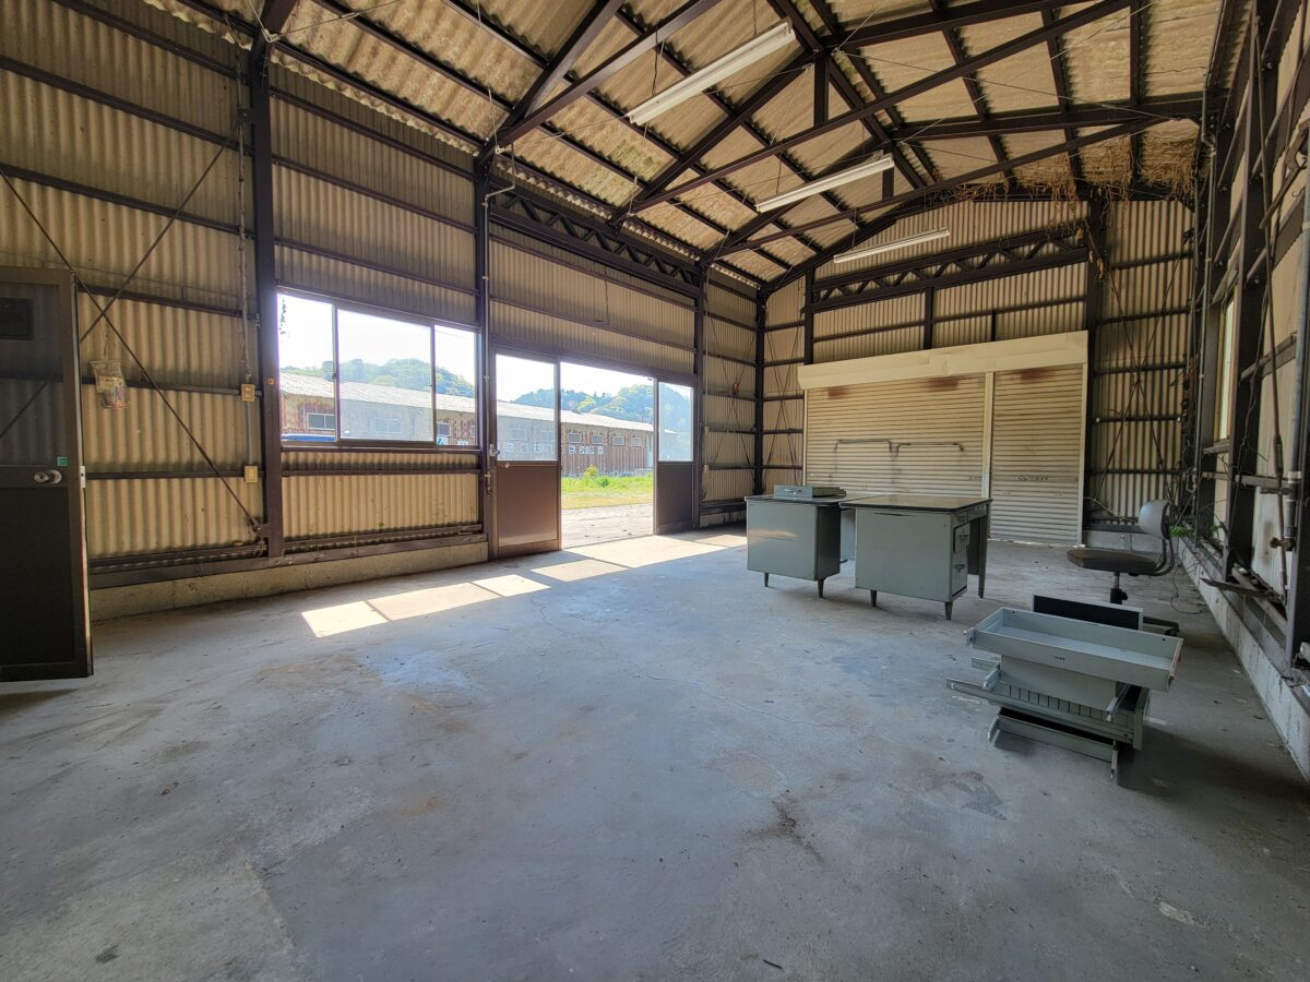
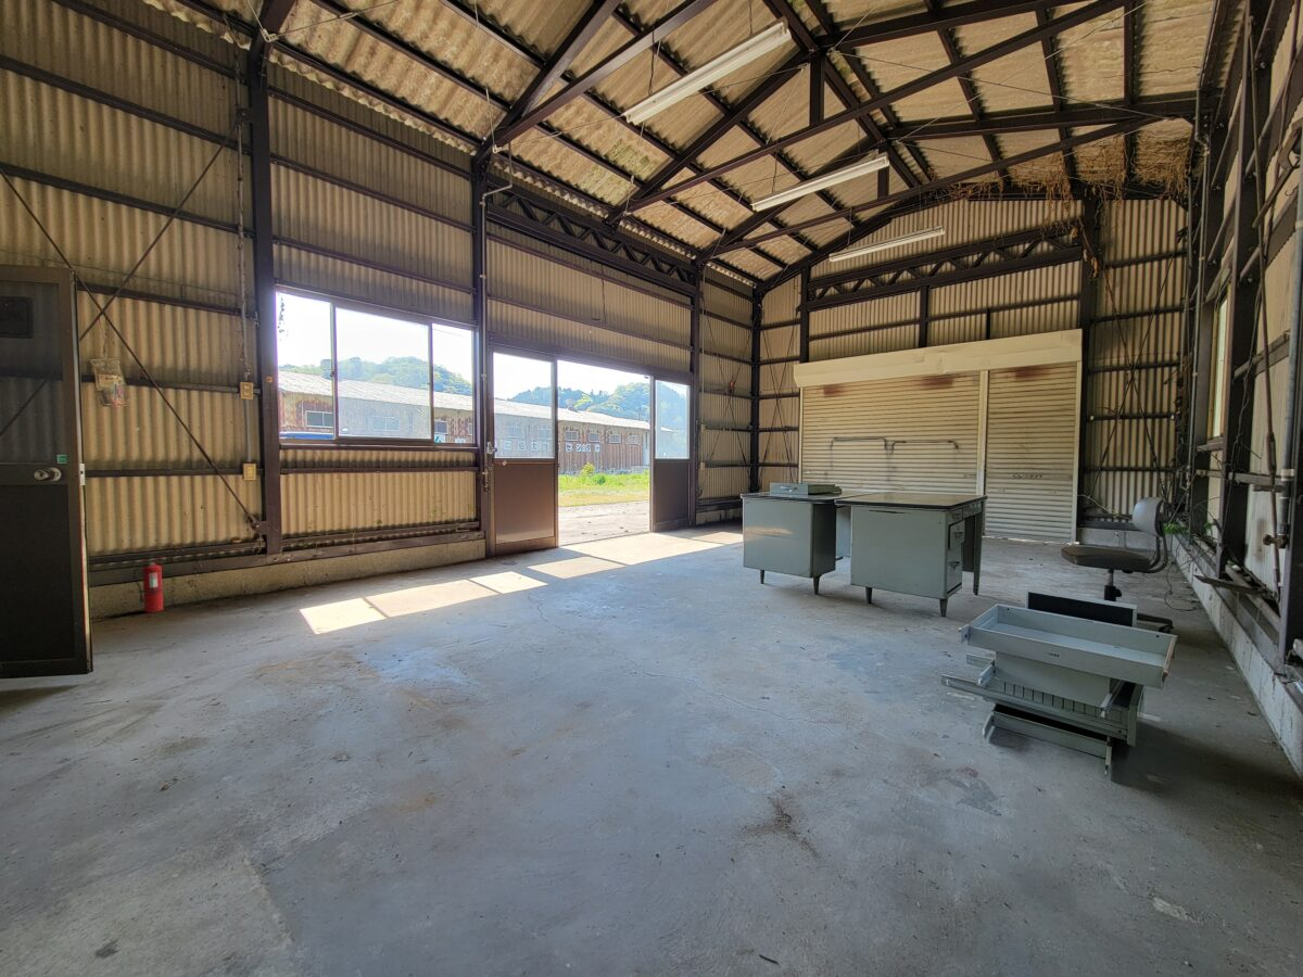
+ fire extinguisher (150, 583)
